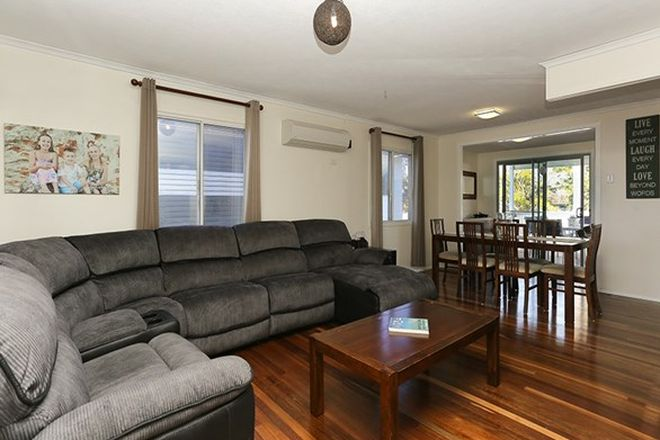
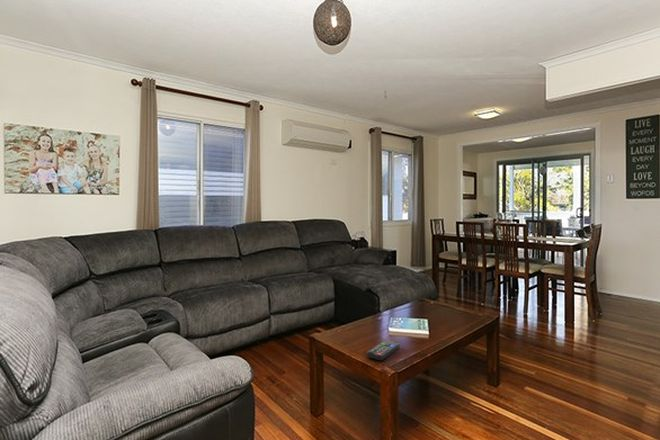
+ remote control (383, 349)
